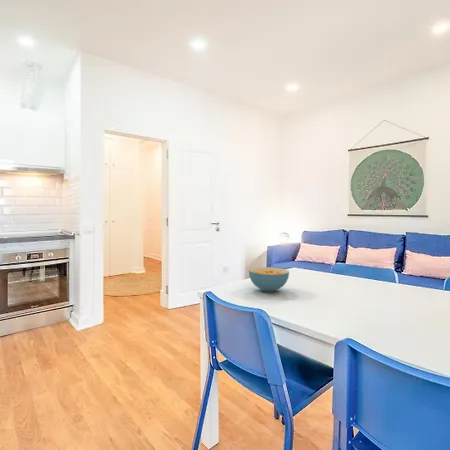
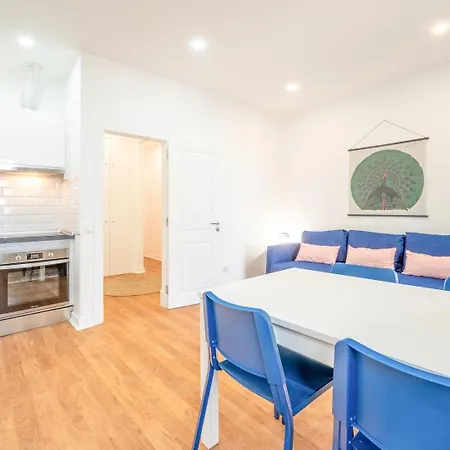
- cereal bowl (268, 280)
